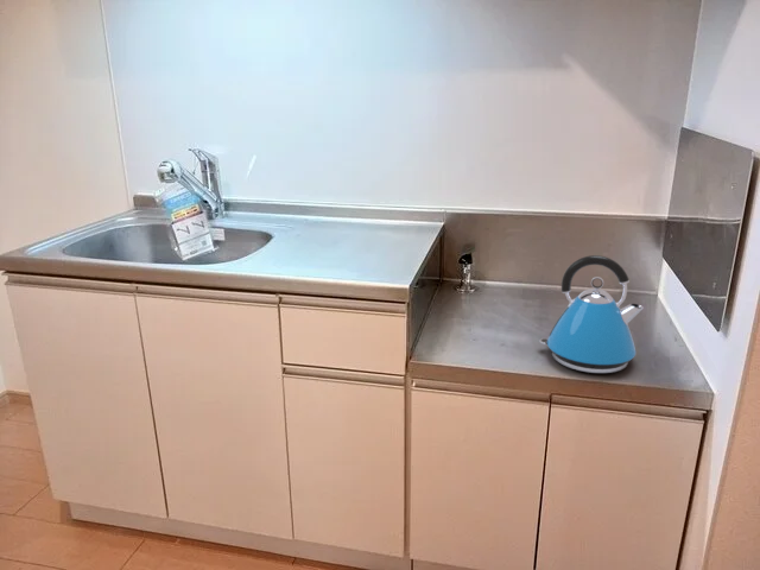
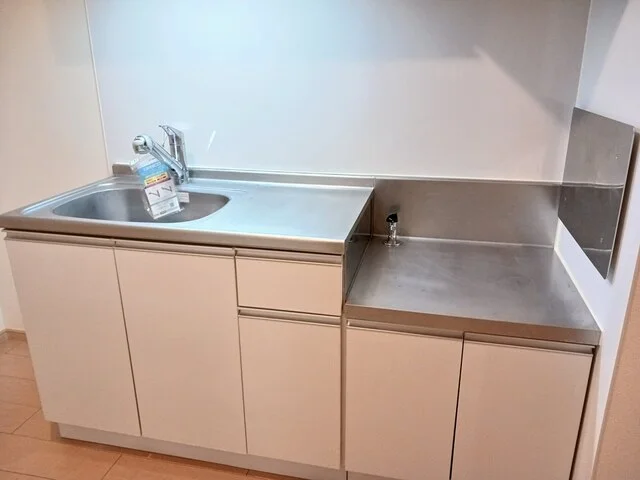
- kettle (591, 308)
